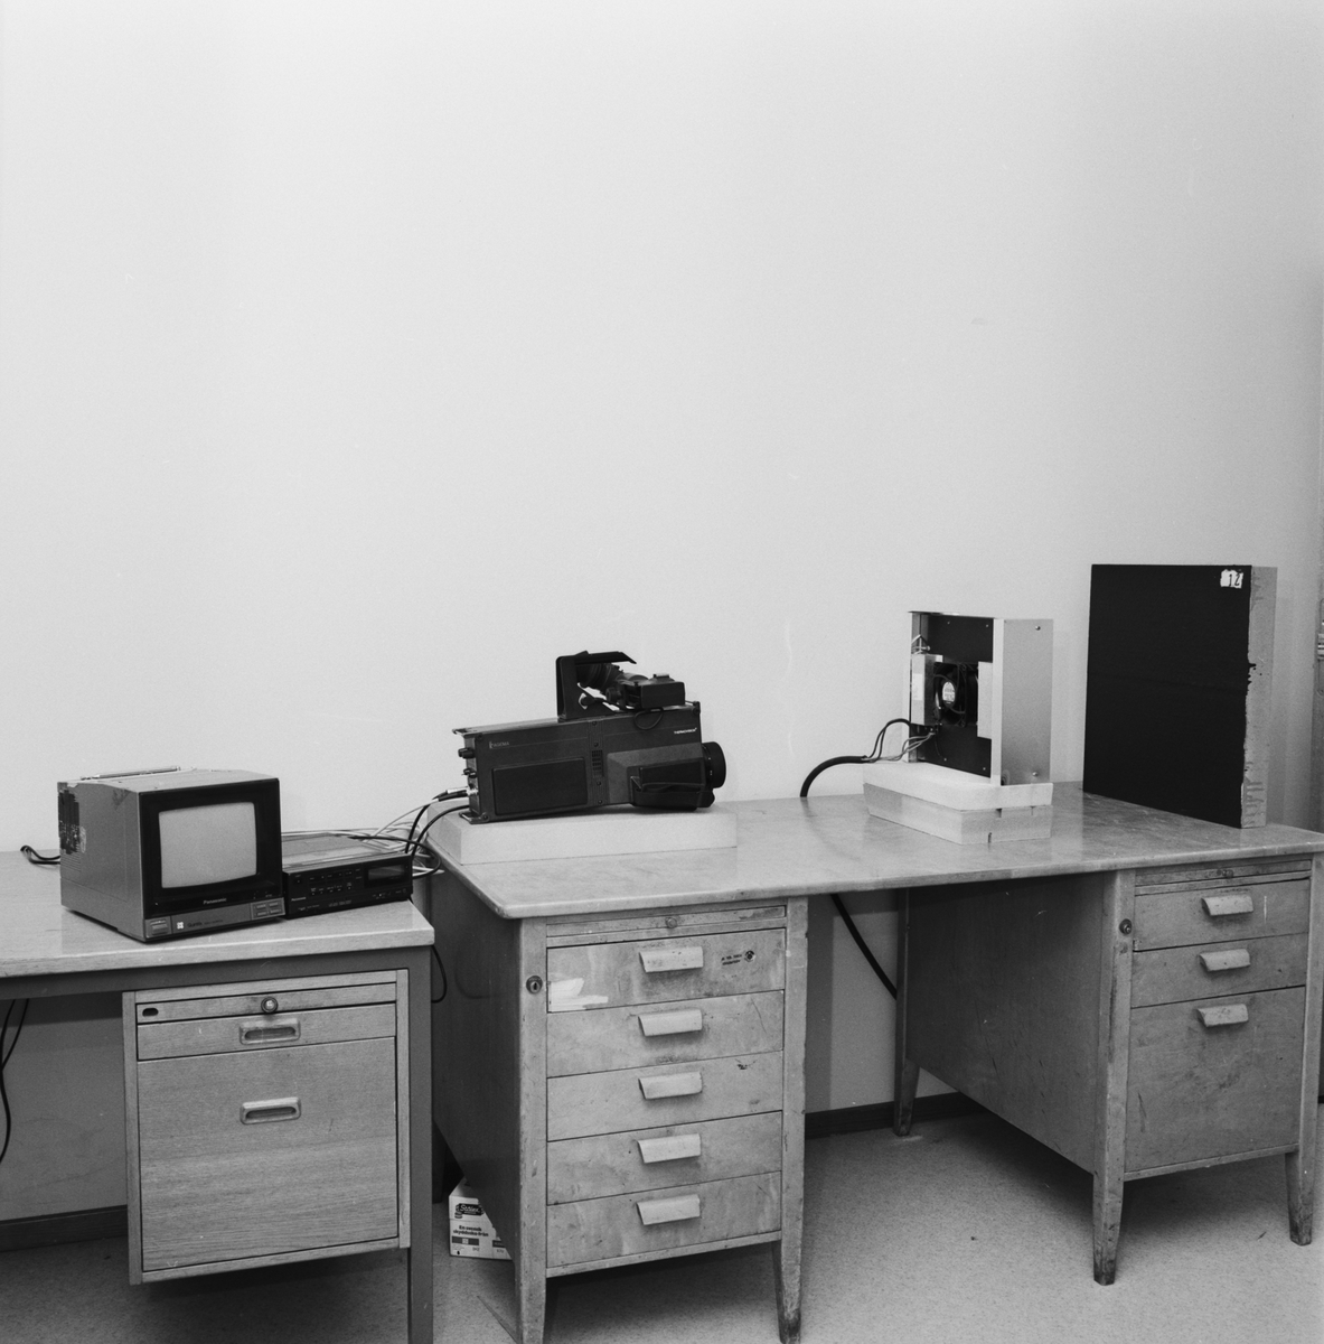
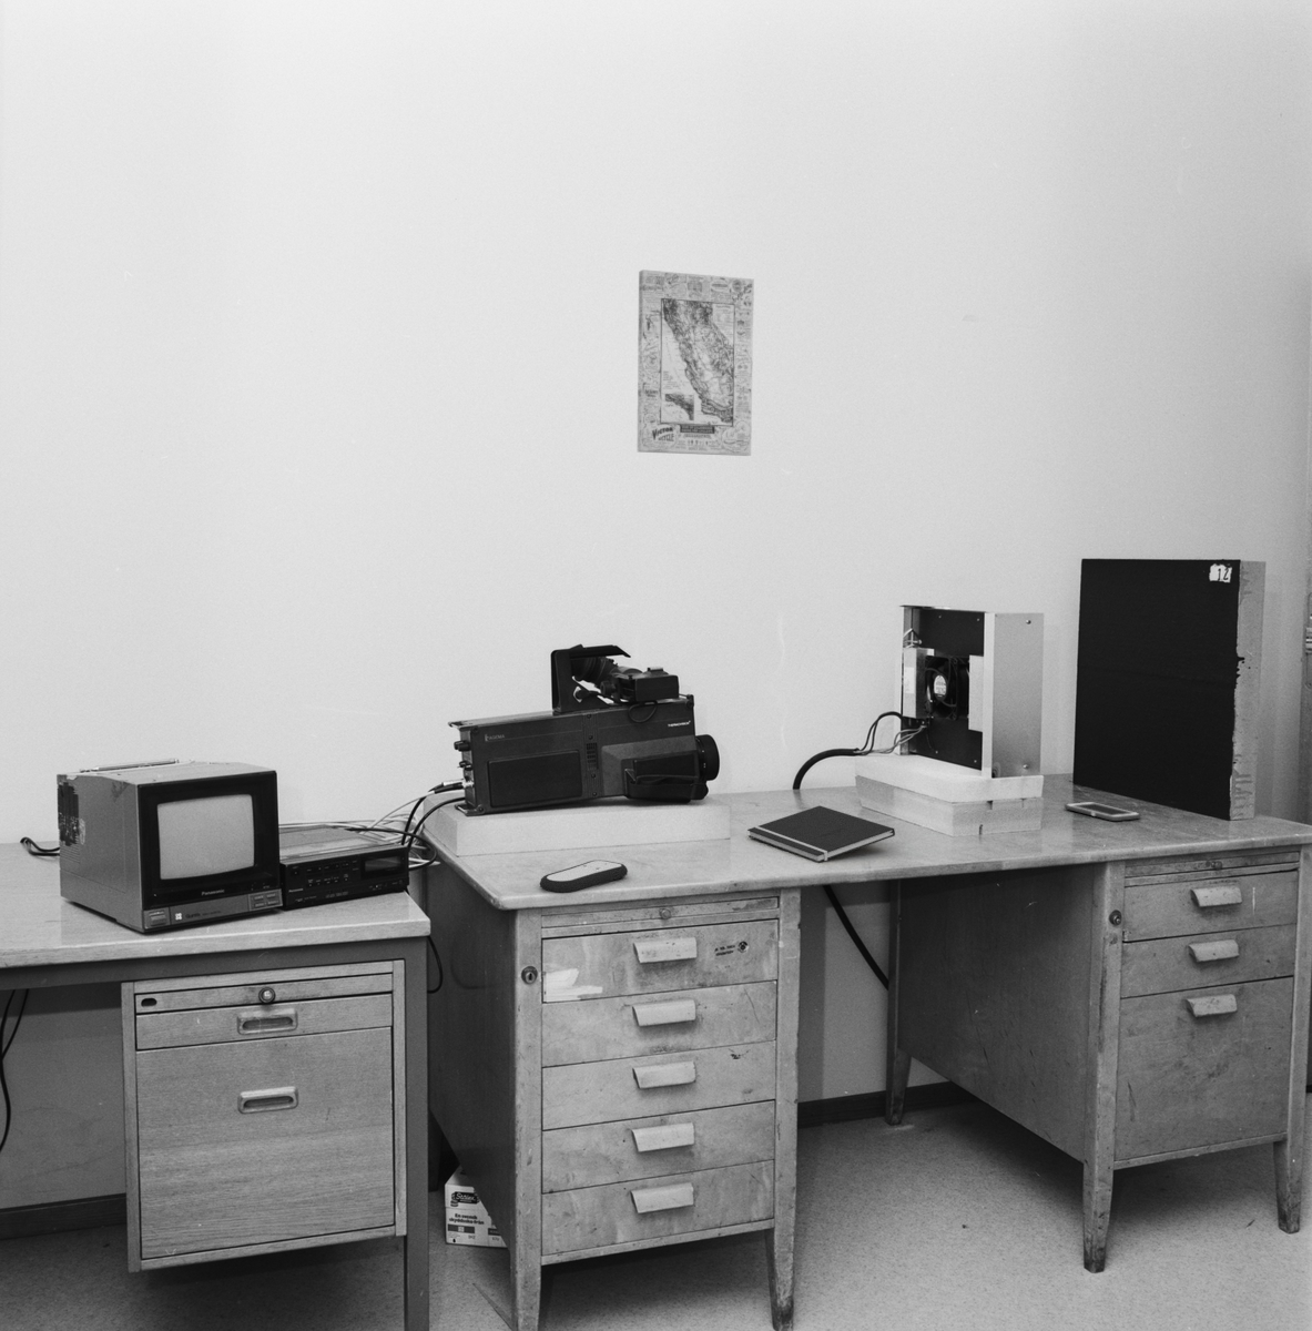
+ remote control (583, 876)
+ wall art (696, 365)
+ notepad (818, 831)
+ cell phone (1102, 811)
